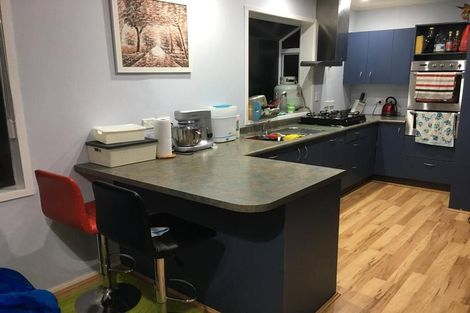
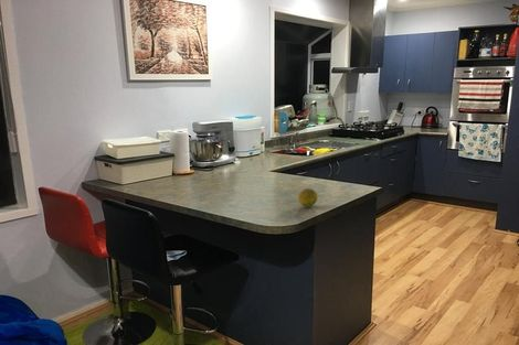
+ fruit (307, 197)
